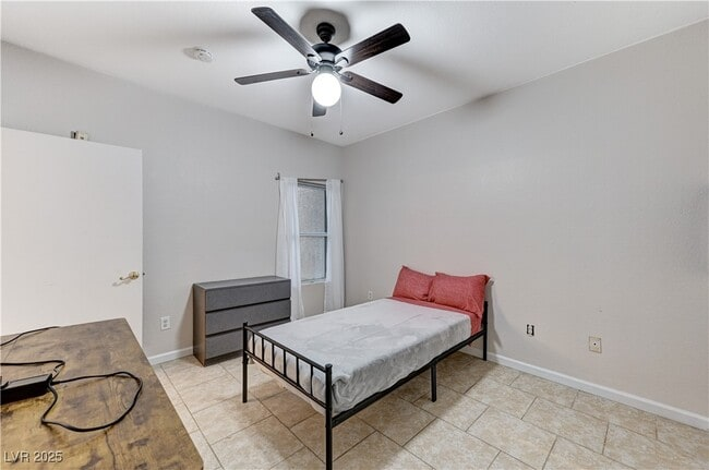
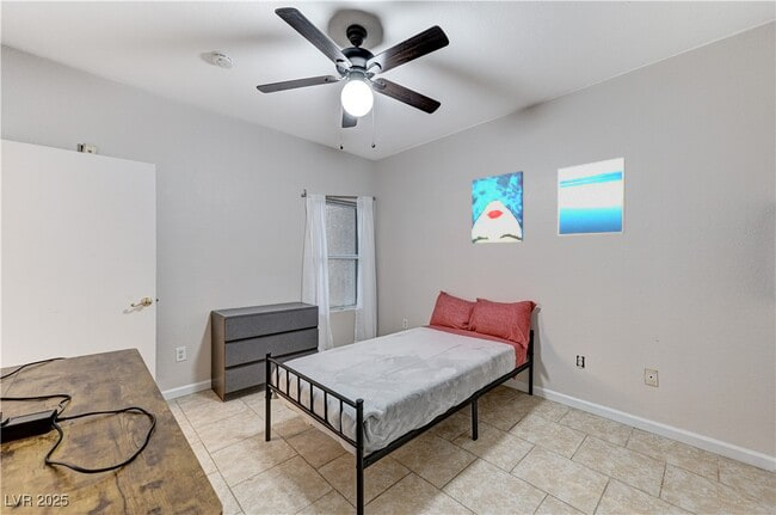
+ wall art (495, 209)
+ wall art (589, 198)
